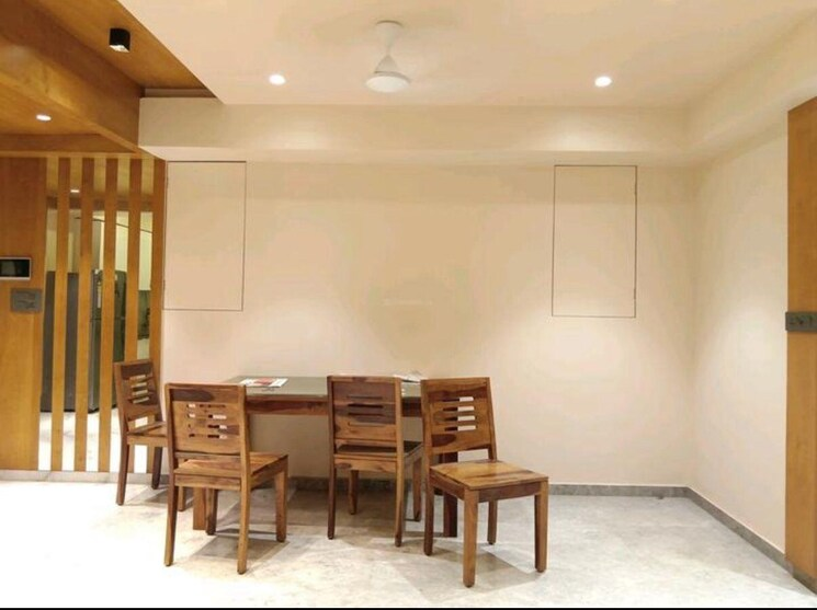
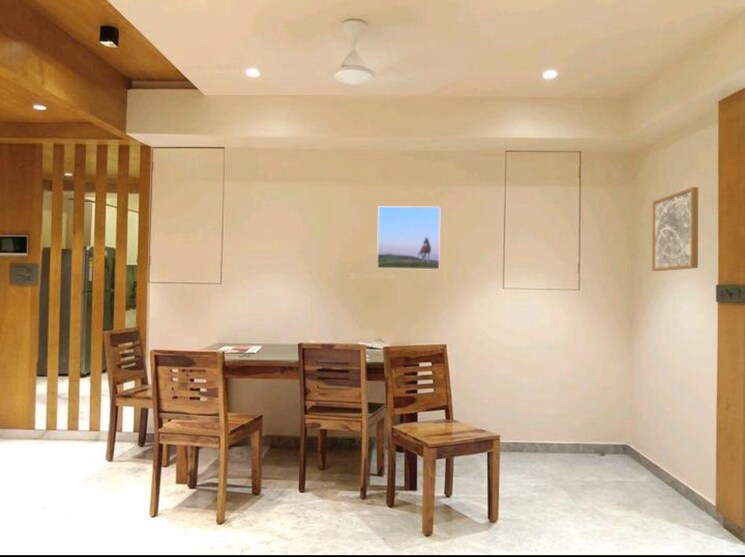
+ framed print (408, 237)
+ wall art (673, 232)
